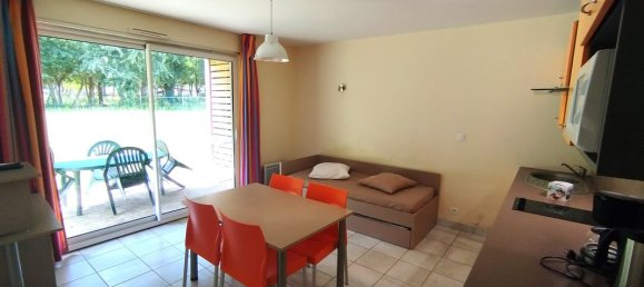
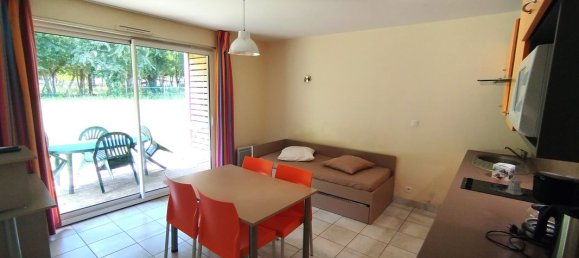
+ pepper shaker (516, 185)
